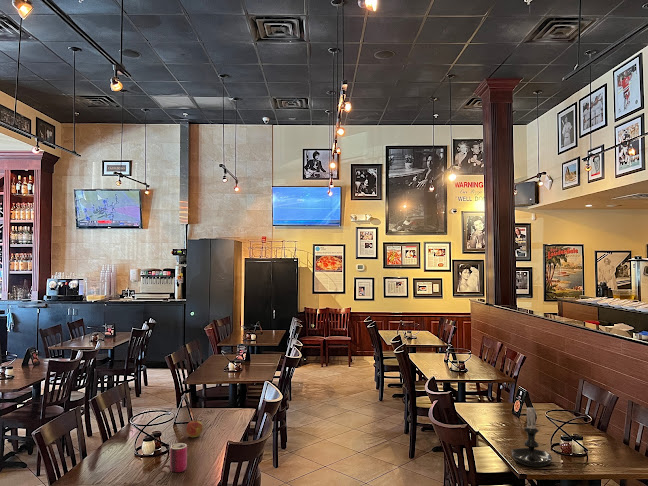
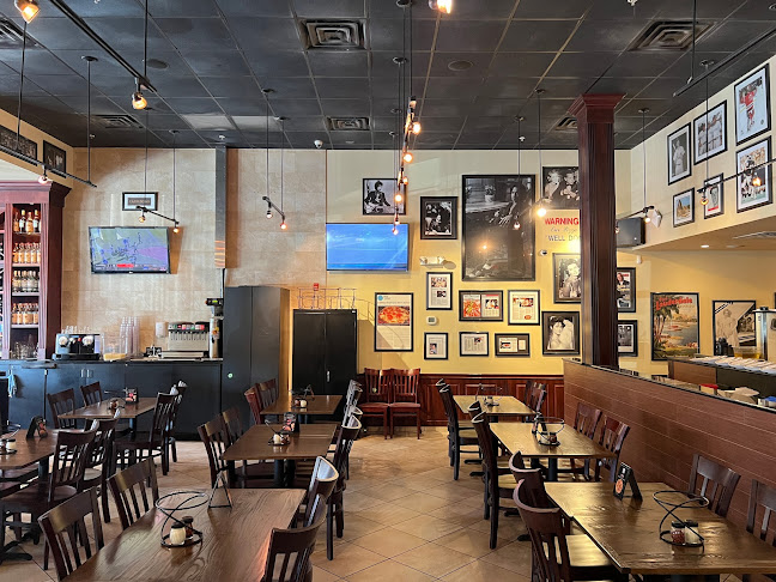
- apple (194, 427)
- candle holder (531, 432)
- can (178, 457)
